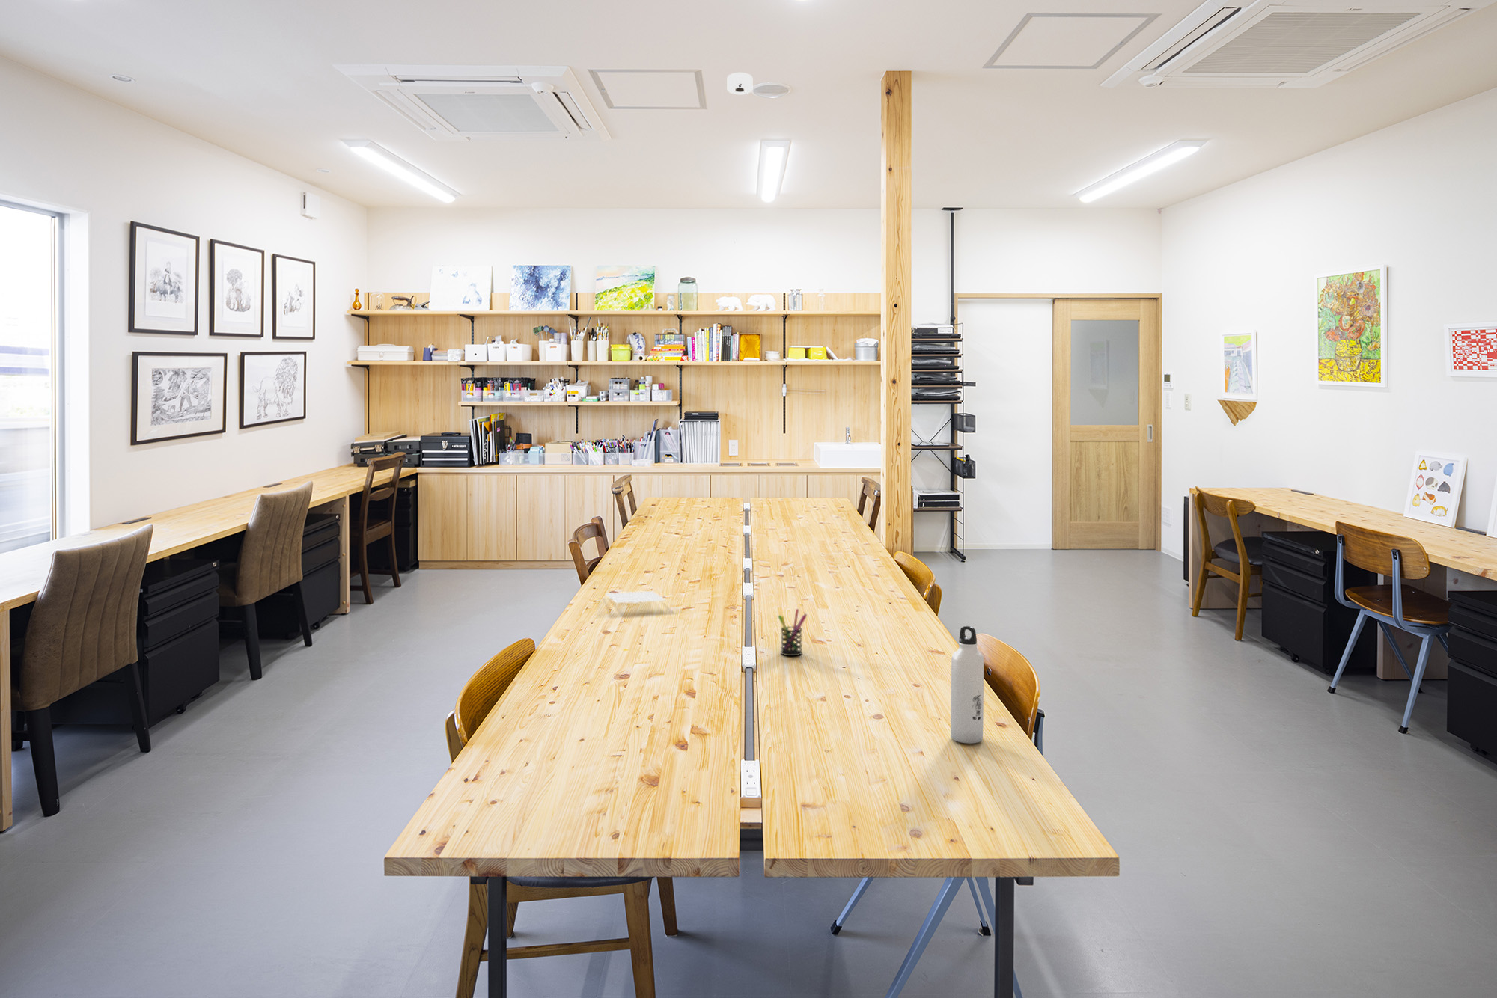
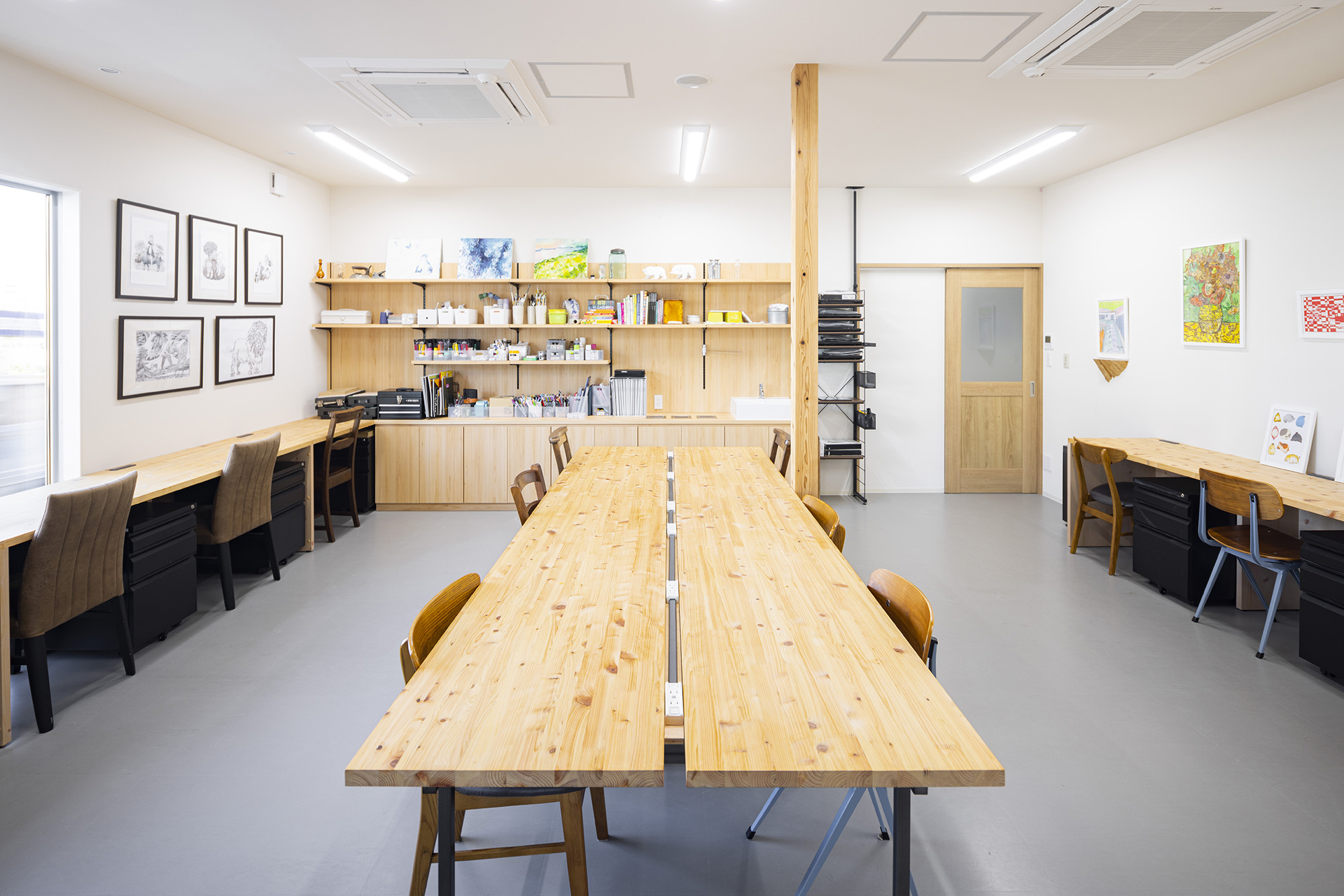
- water bottle (967, 683)
- paper sheet (635, 599)
- pen holder (790, 630)
- smoke detector (740, 84)
